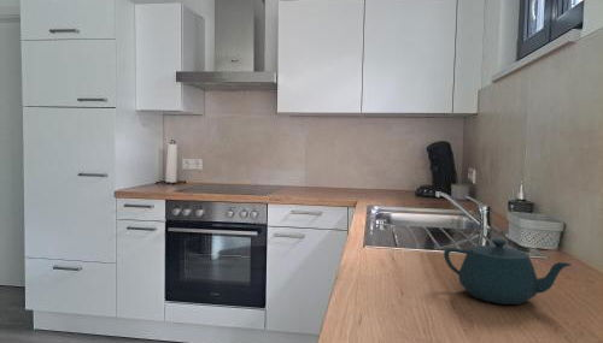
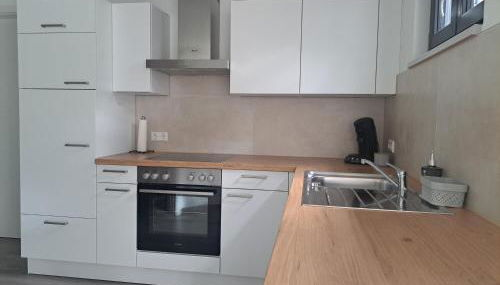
- teapot (500, 268)
